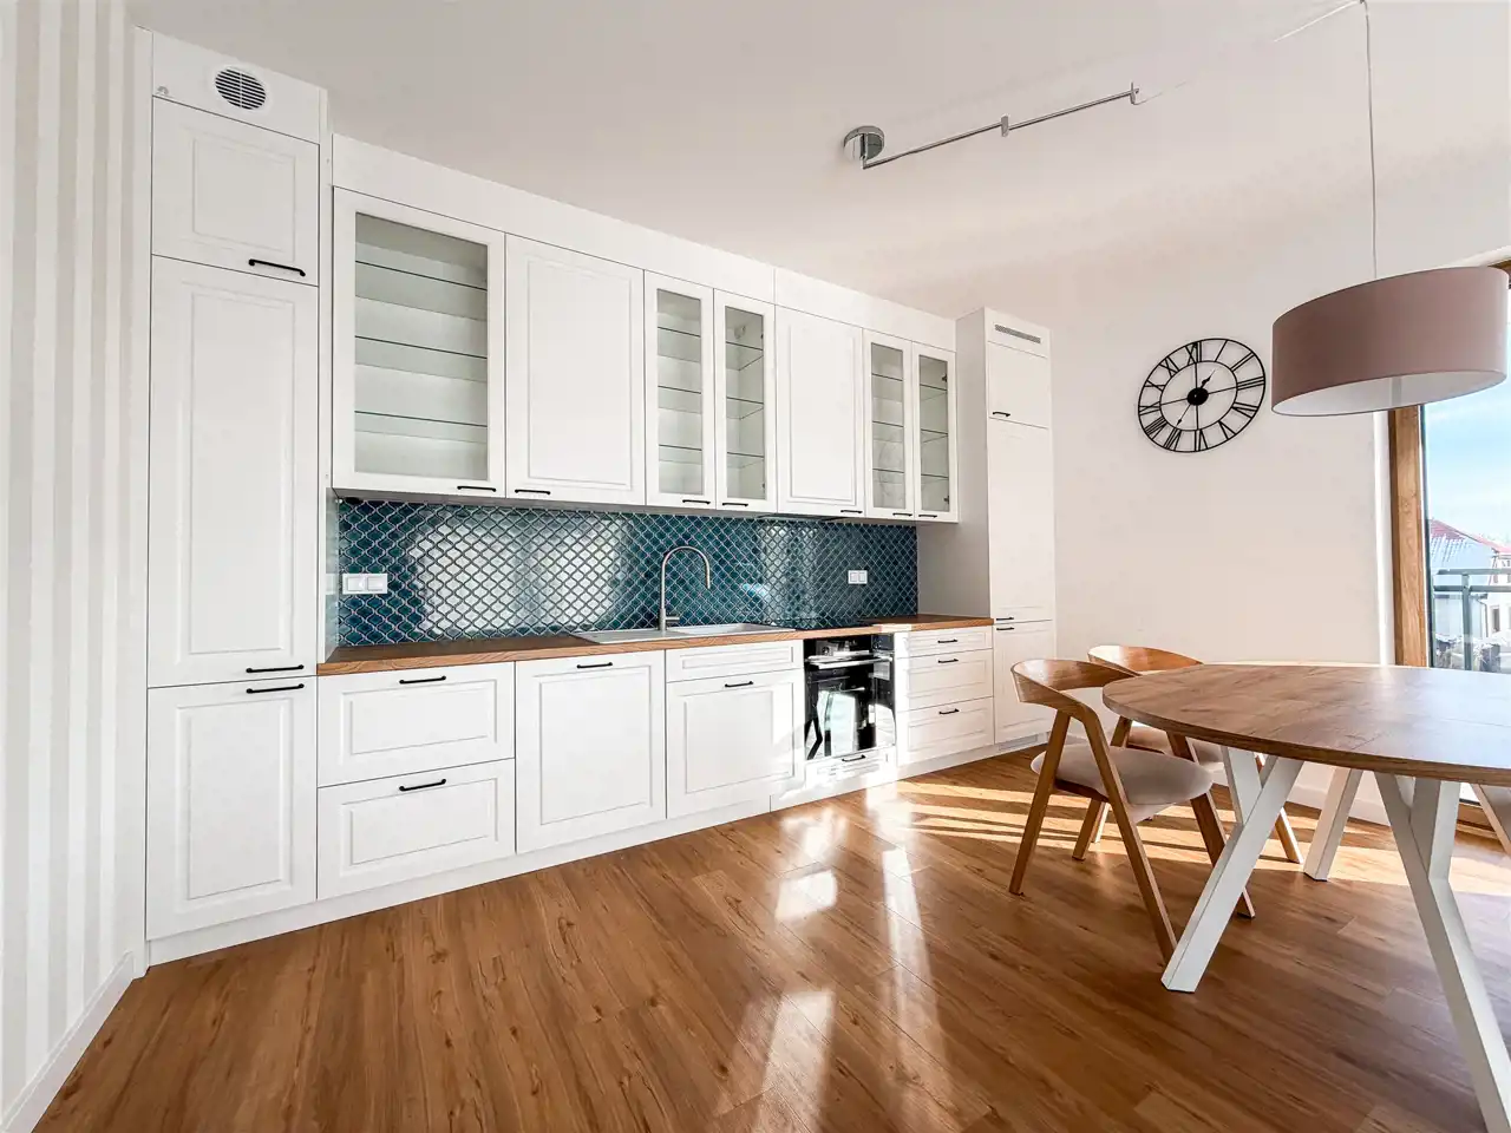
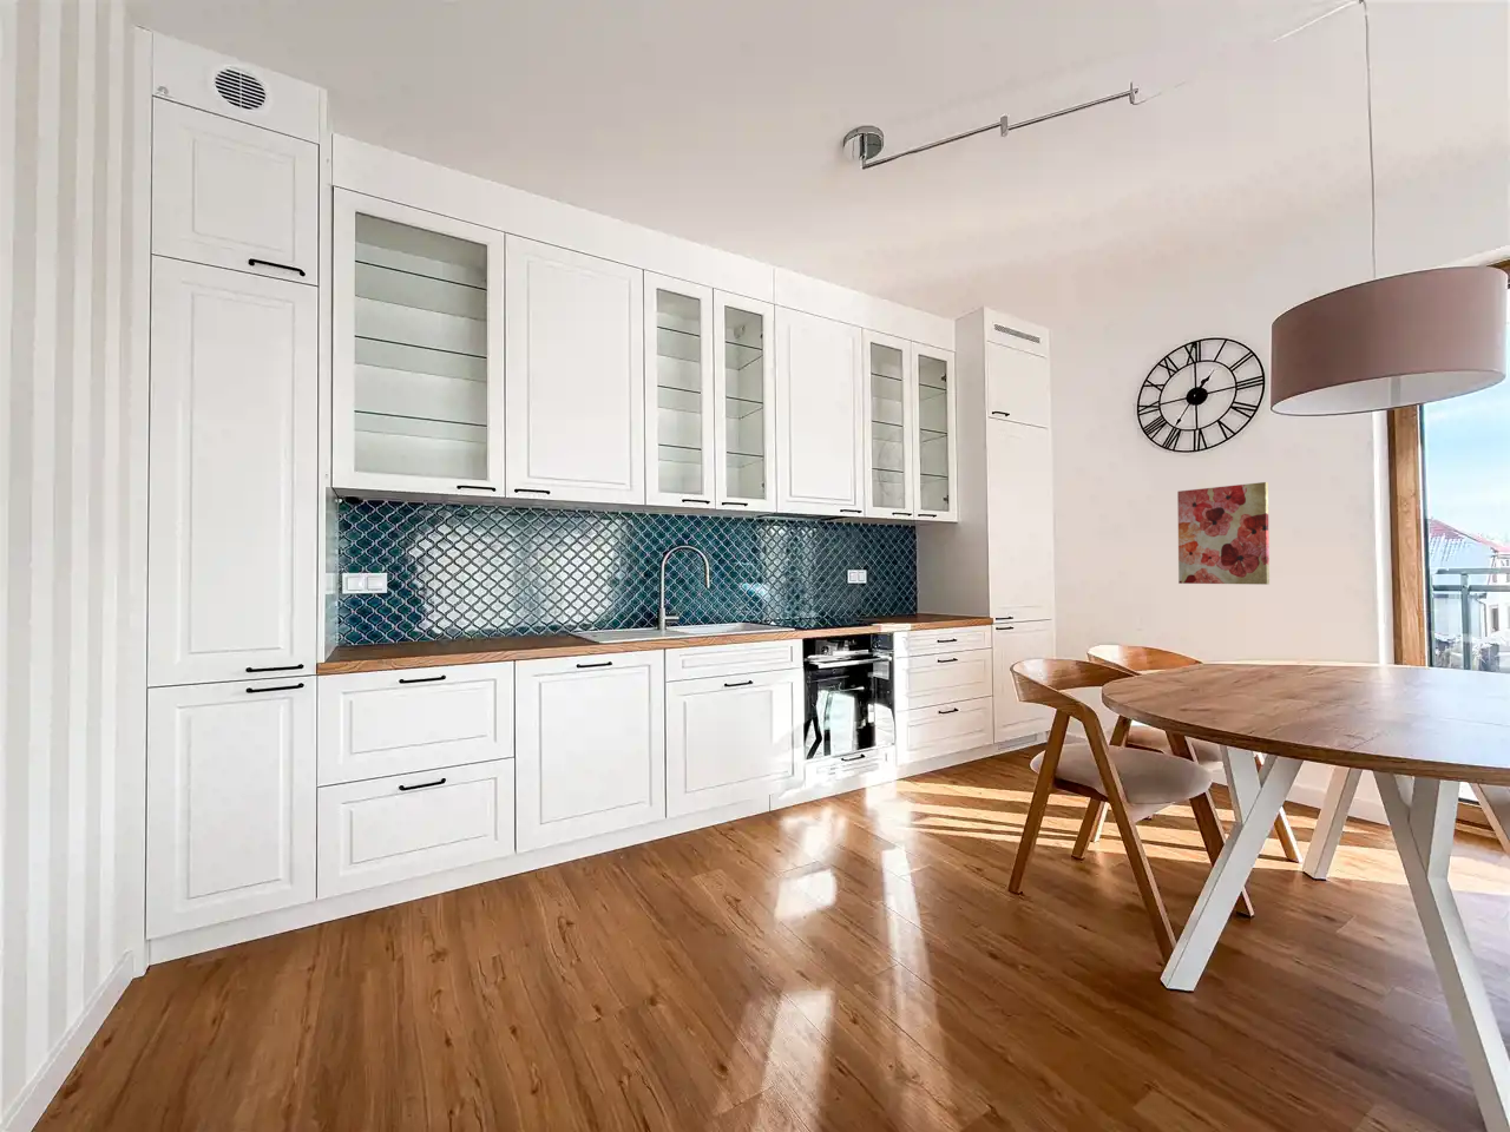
+ wall art (1221, 535)
